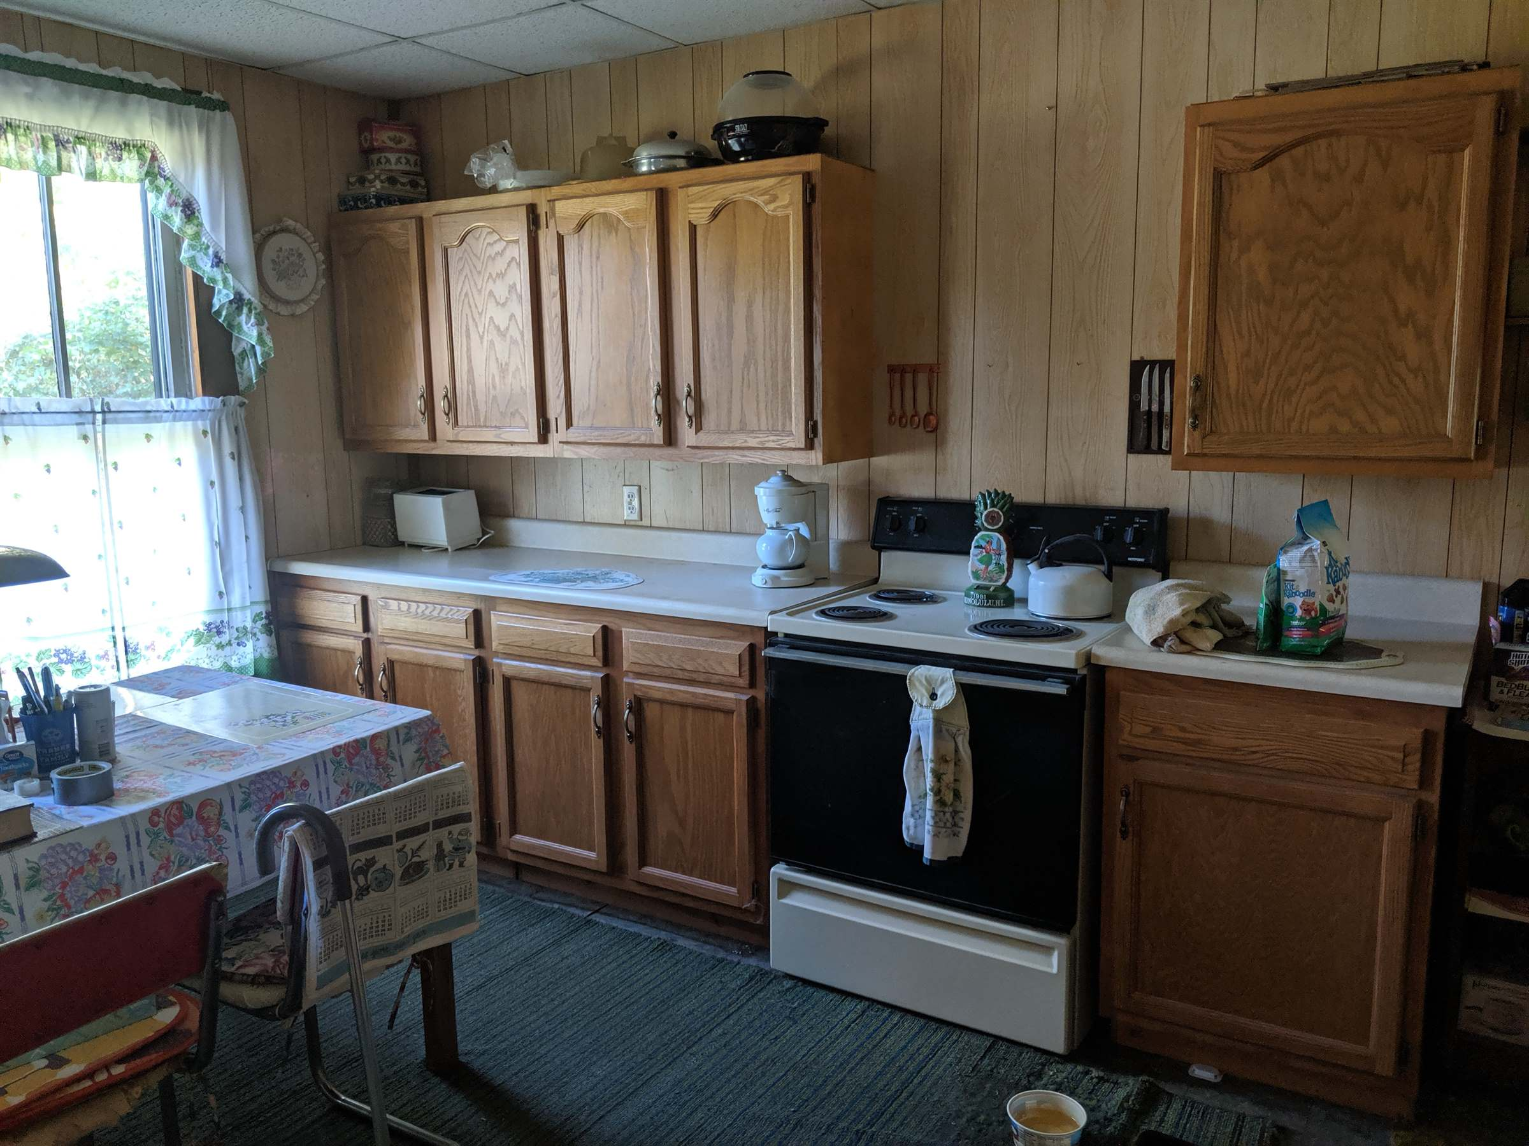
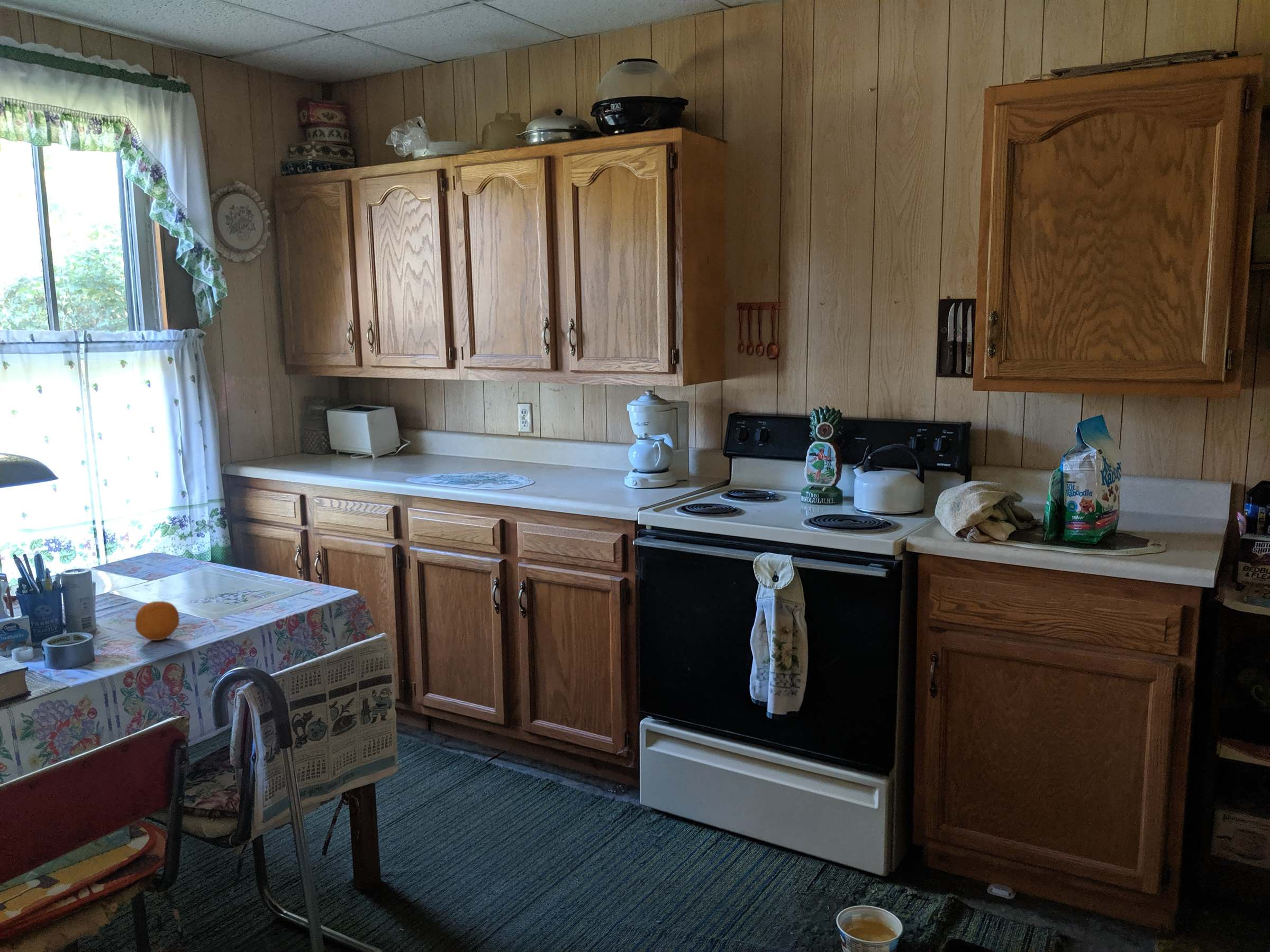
+ fruit (157, 620)
